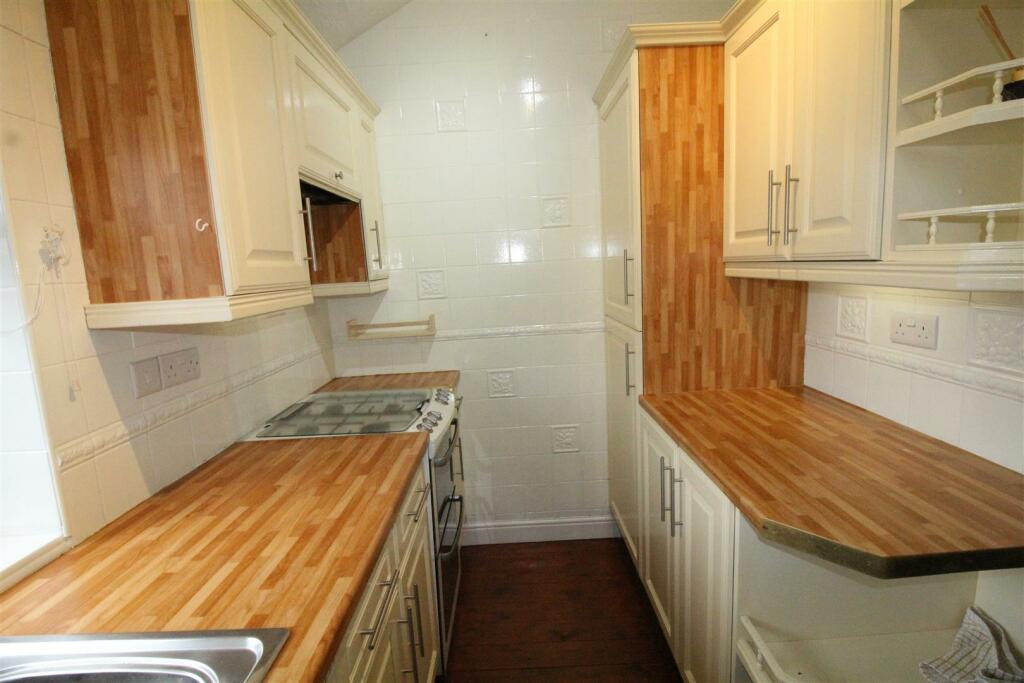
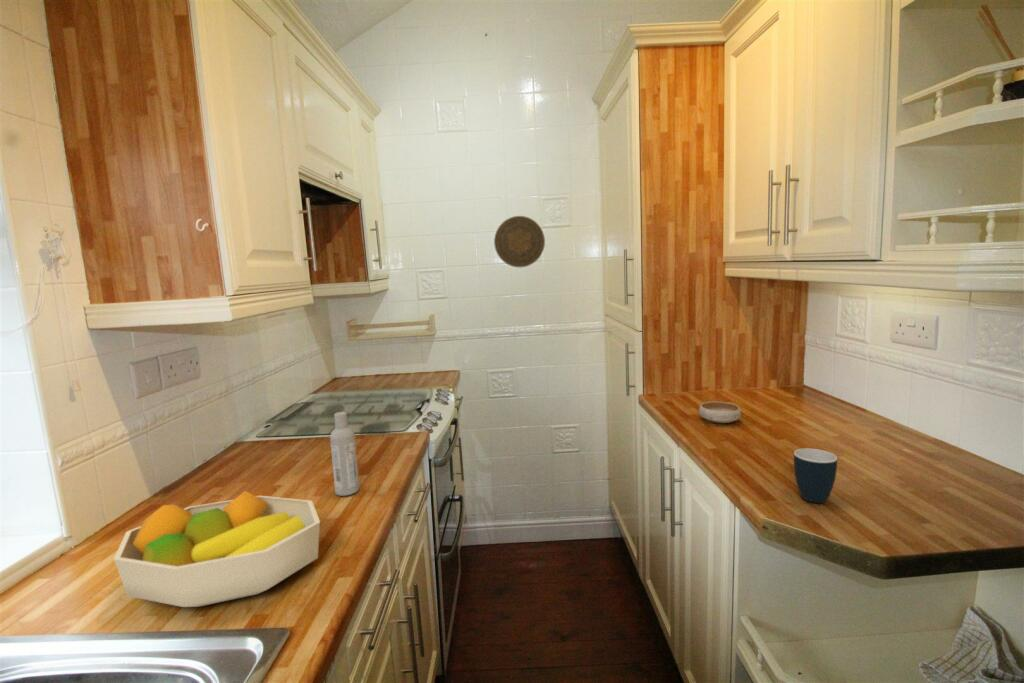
+ bottle (343, 452)
+ bowl (719, 413)
+ fruit bowl (224, 539)
+ decorative plate (519, 241)
+ mug (810, 474)
